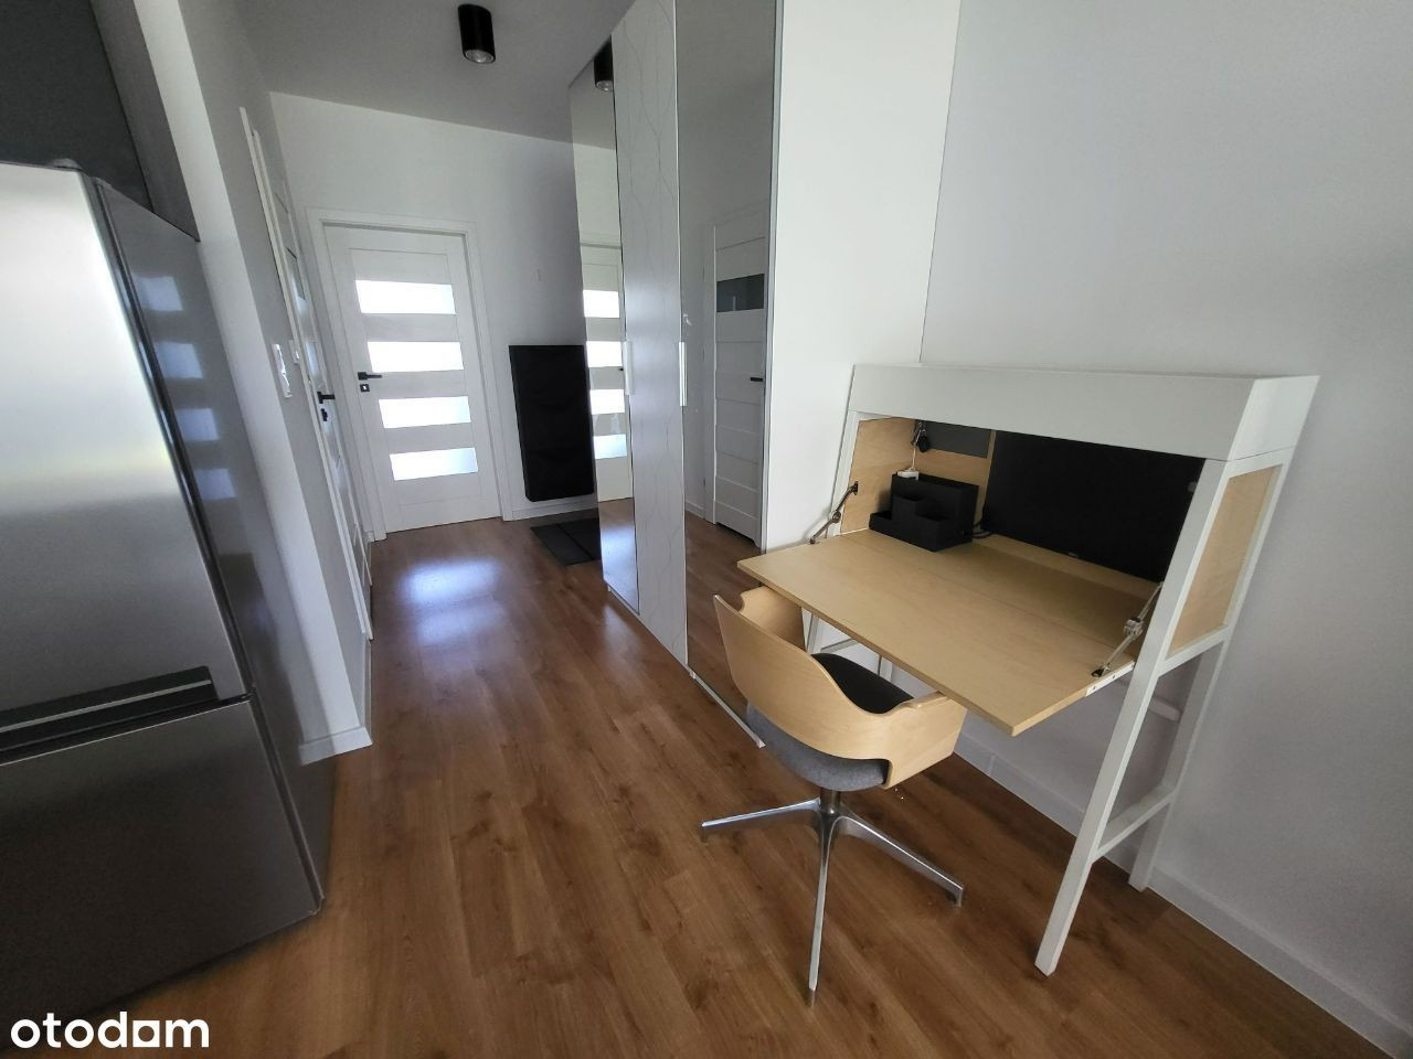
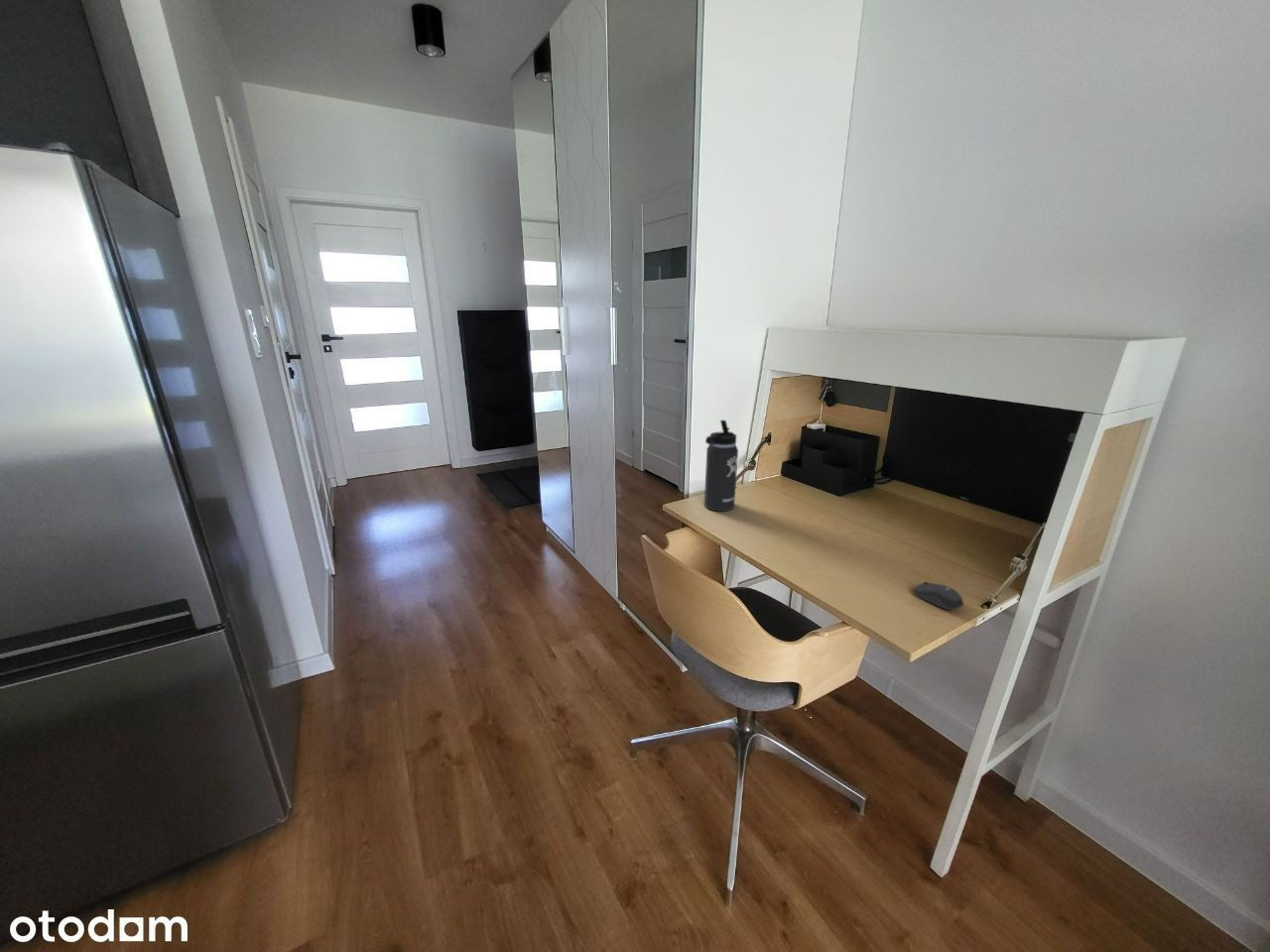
+ computer mouse (939, 592)
+ thermos bottle (718, 464)
